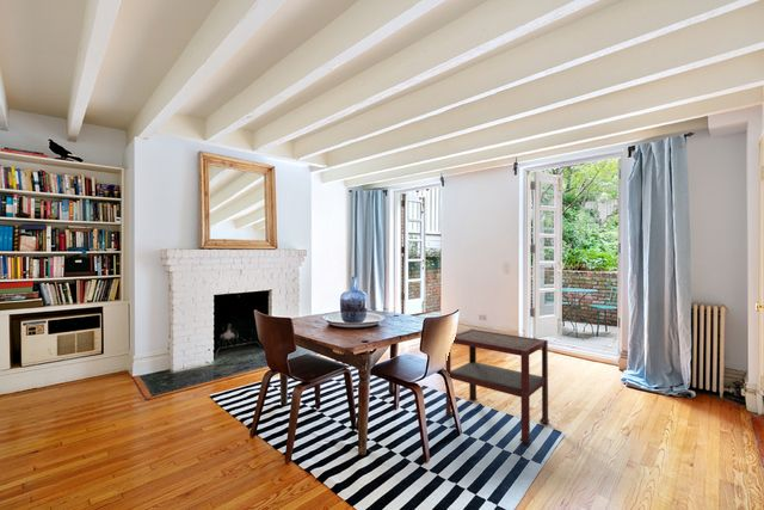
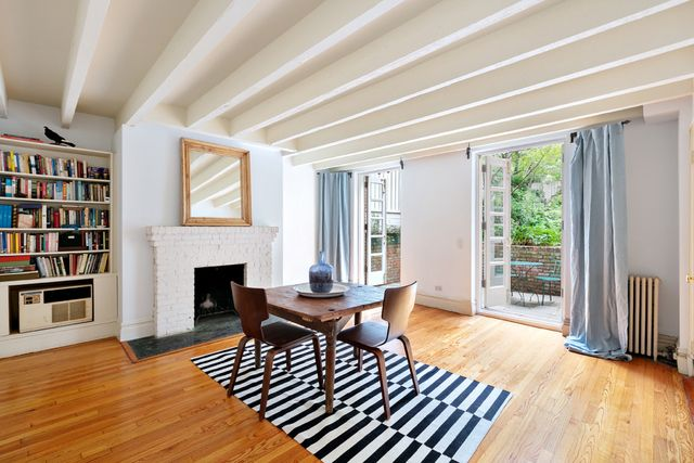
- side table (495, 377)
